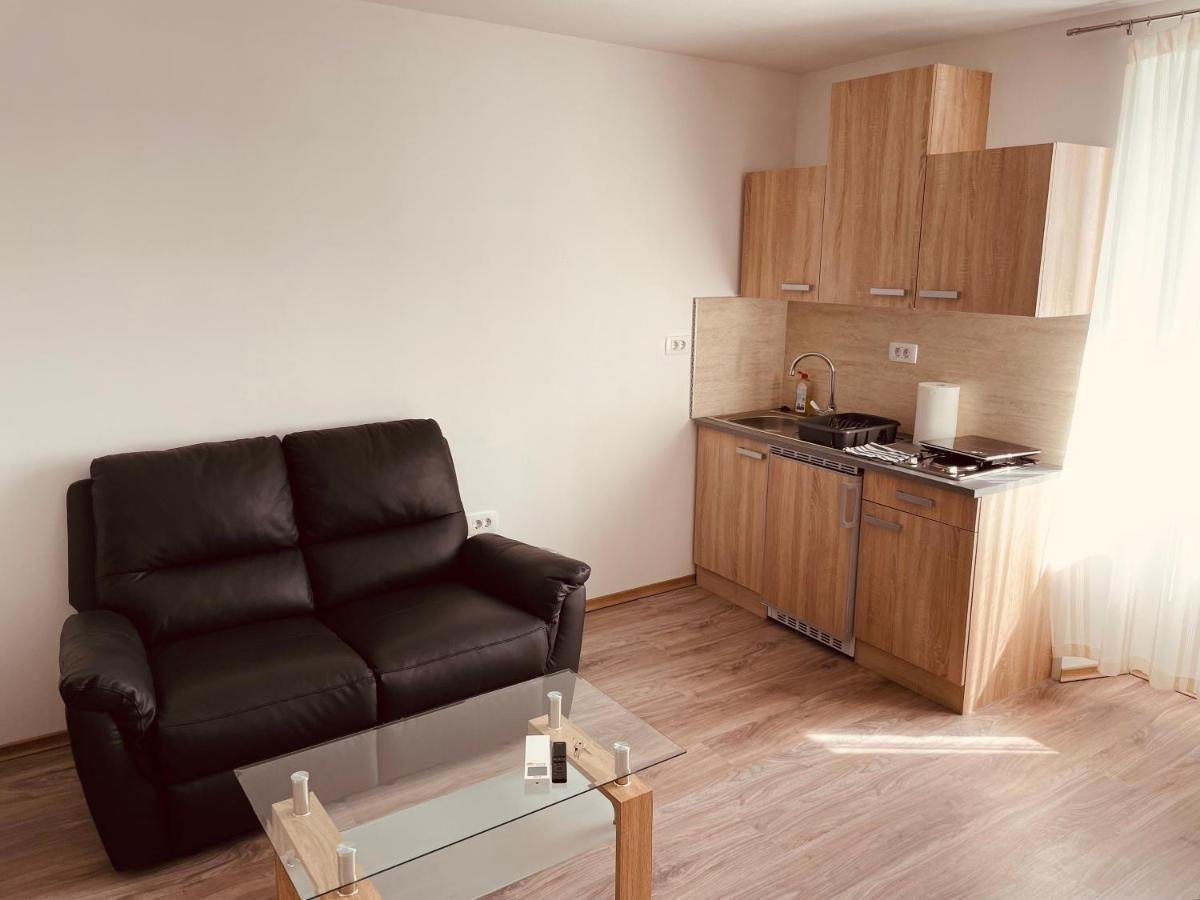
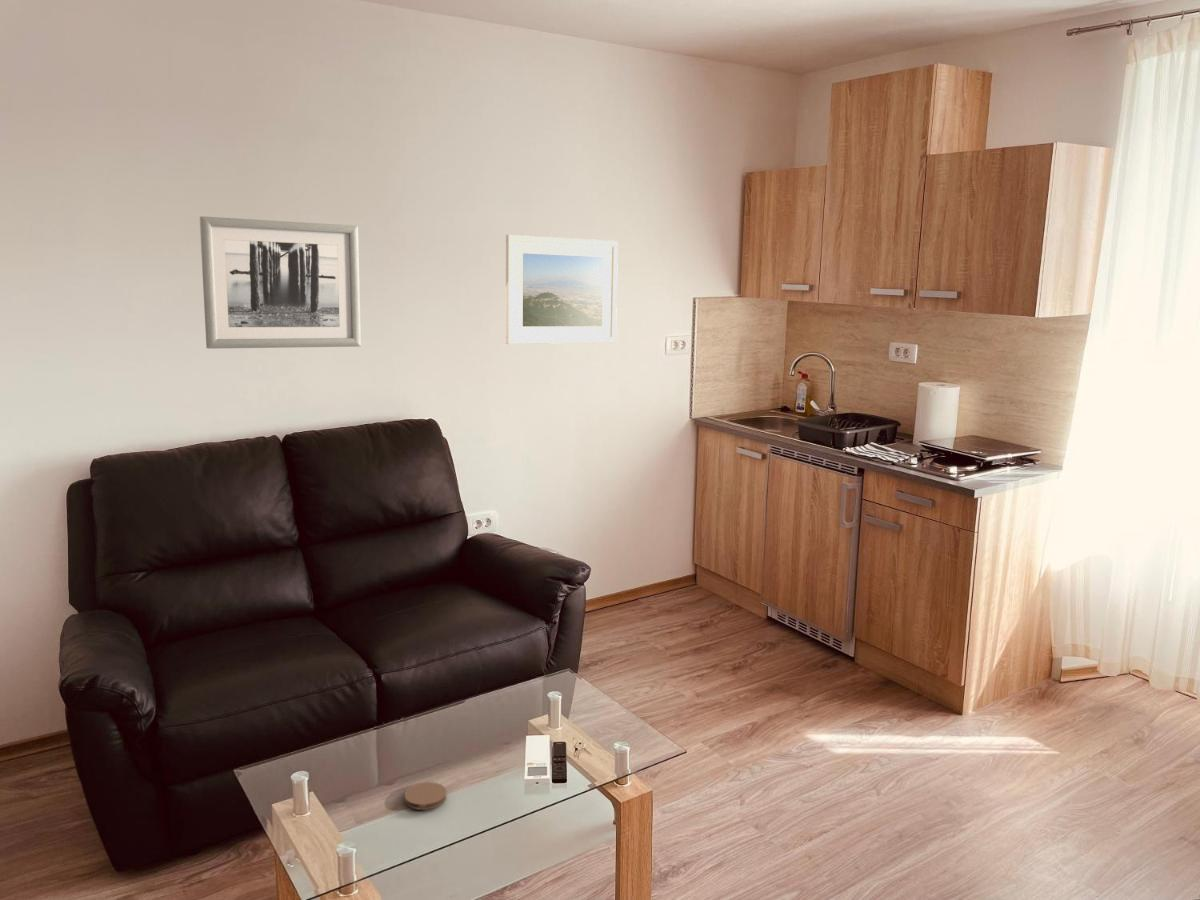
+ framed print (563, 291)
+ coaster (425, 795)
+ wall art (284, 285)
